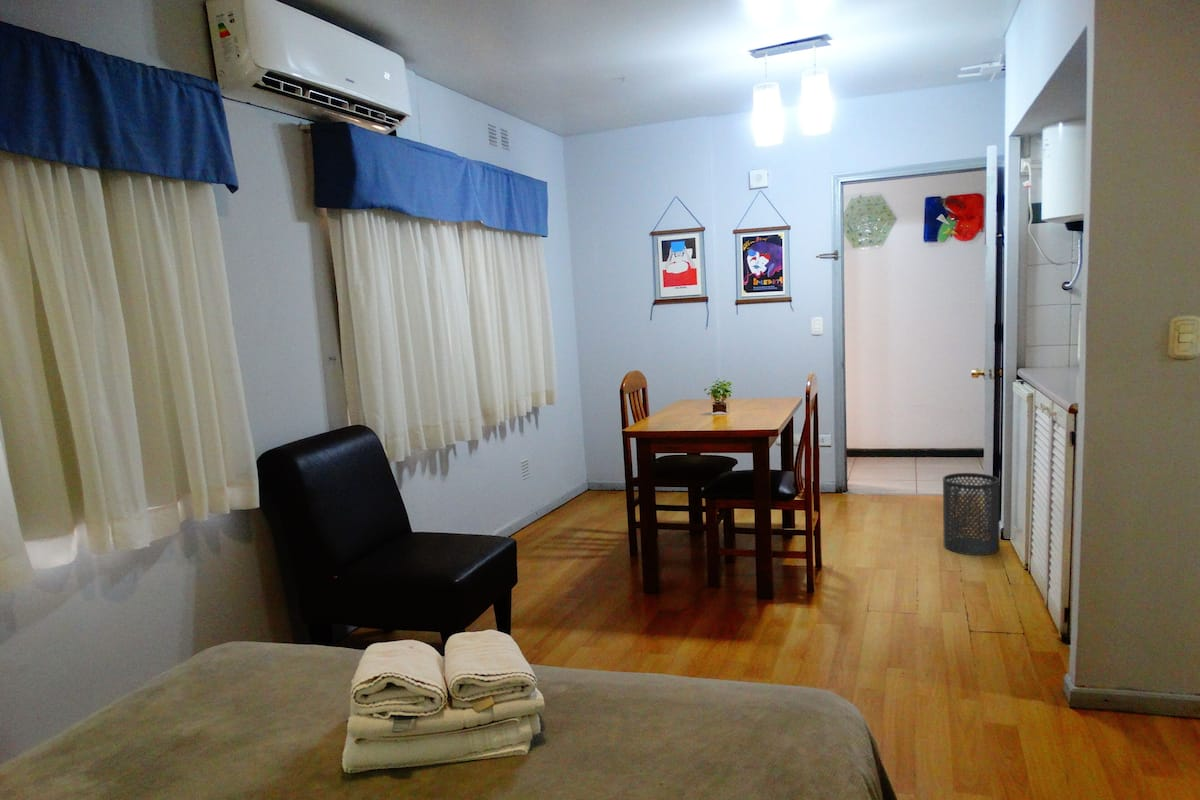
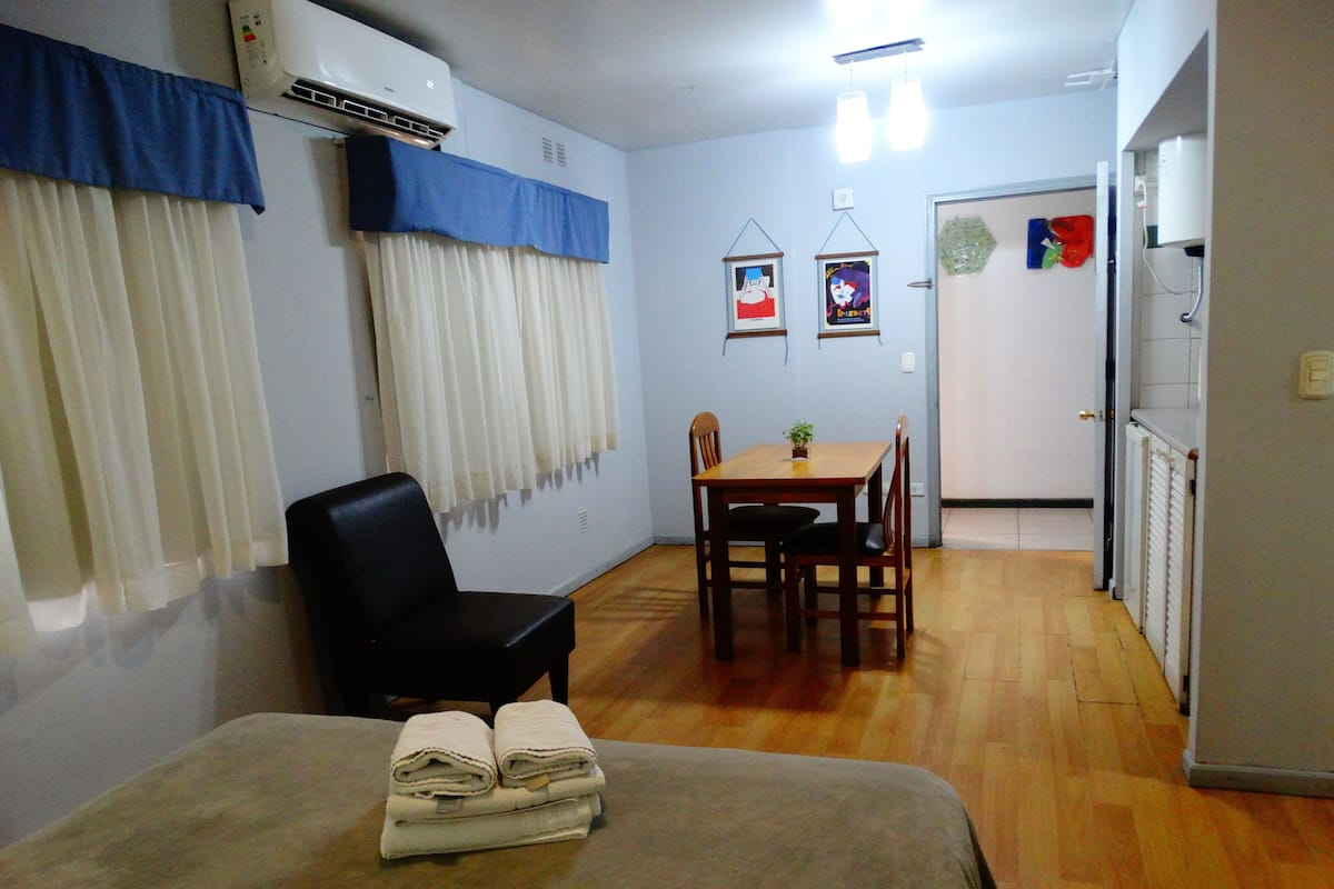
- trash can (970, 513)
